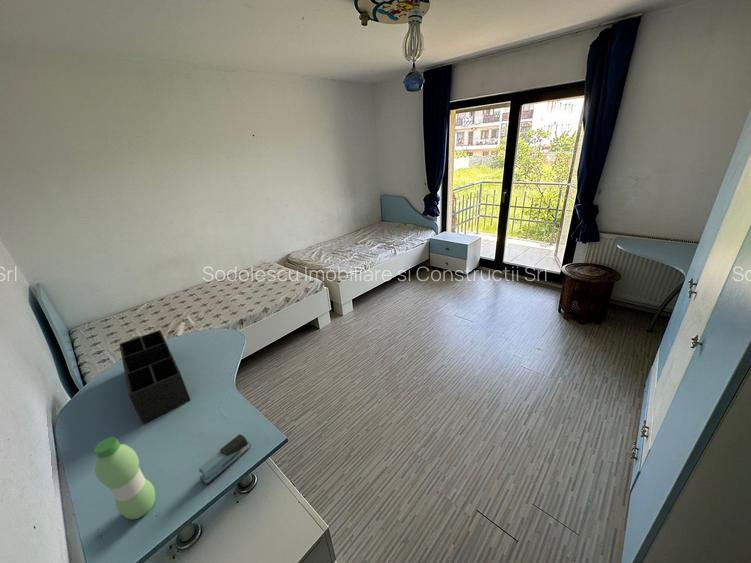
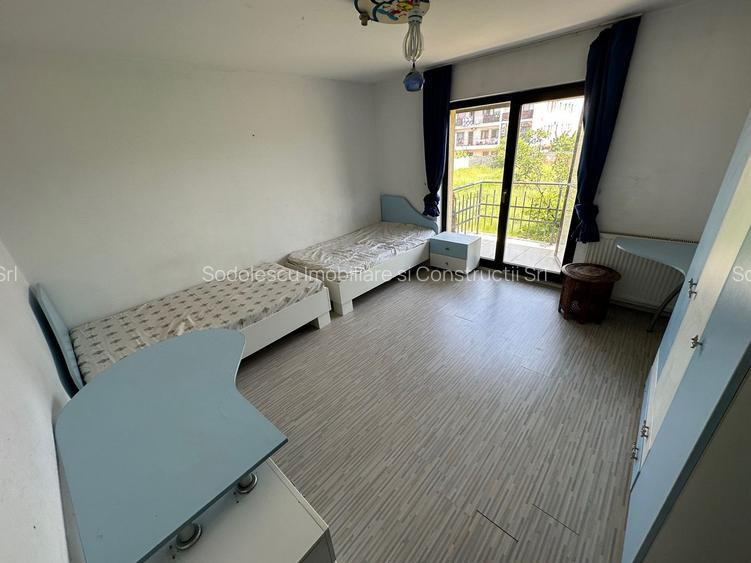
- desk organizer (152, 370)
- water bottle (124, 477)
- stapler (225, 456)
